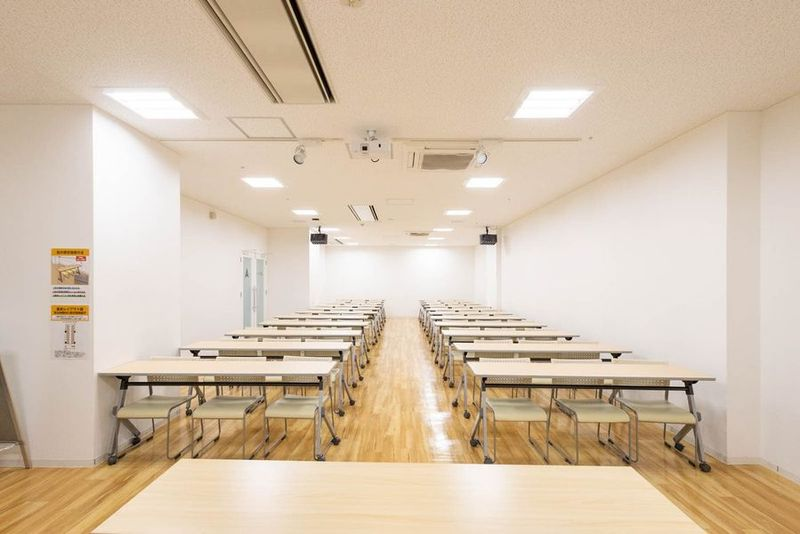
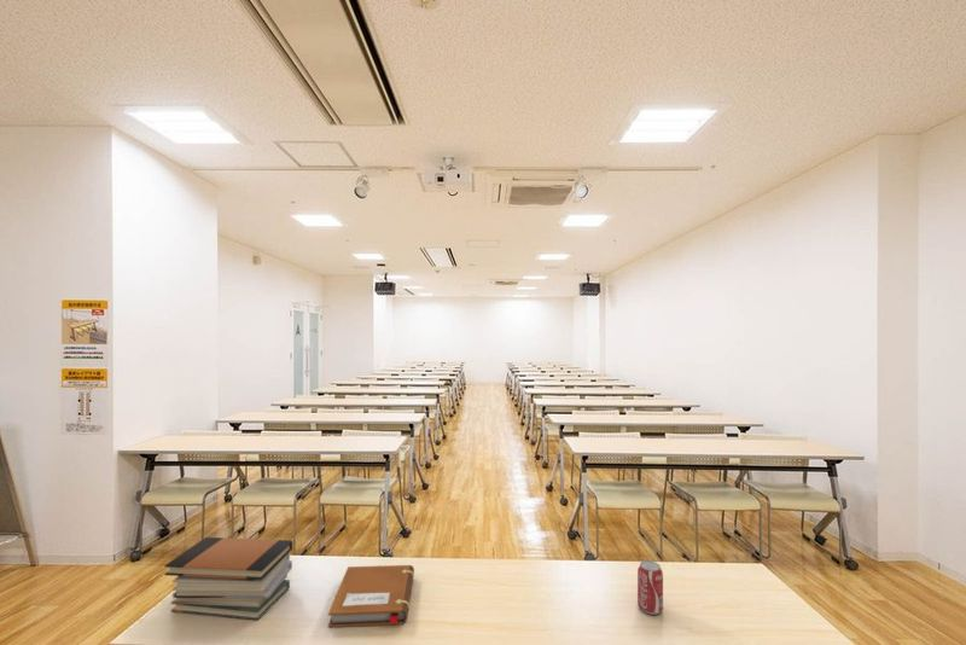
+ notebook (374, 594)
+ beverage can (650, 587)
+ book stack (233, 575)
